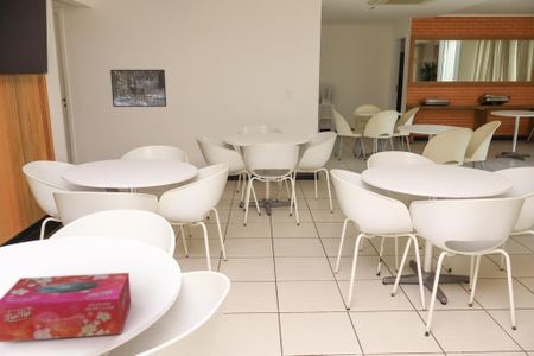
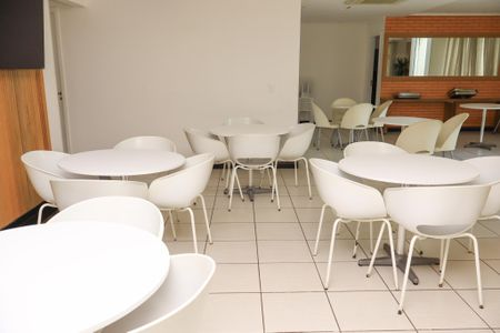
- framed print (138, 88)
- tissue box (68, 305)
